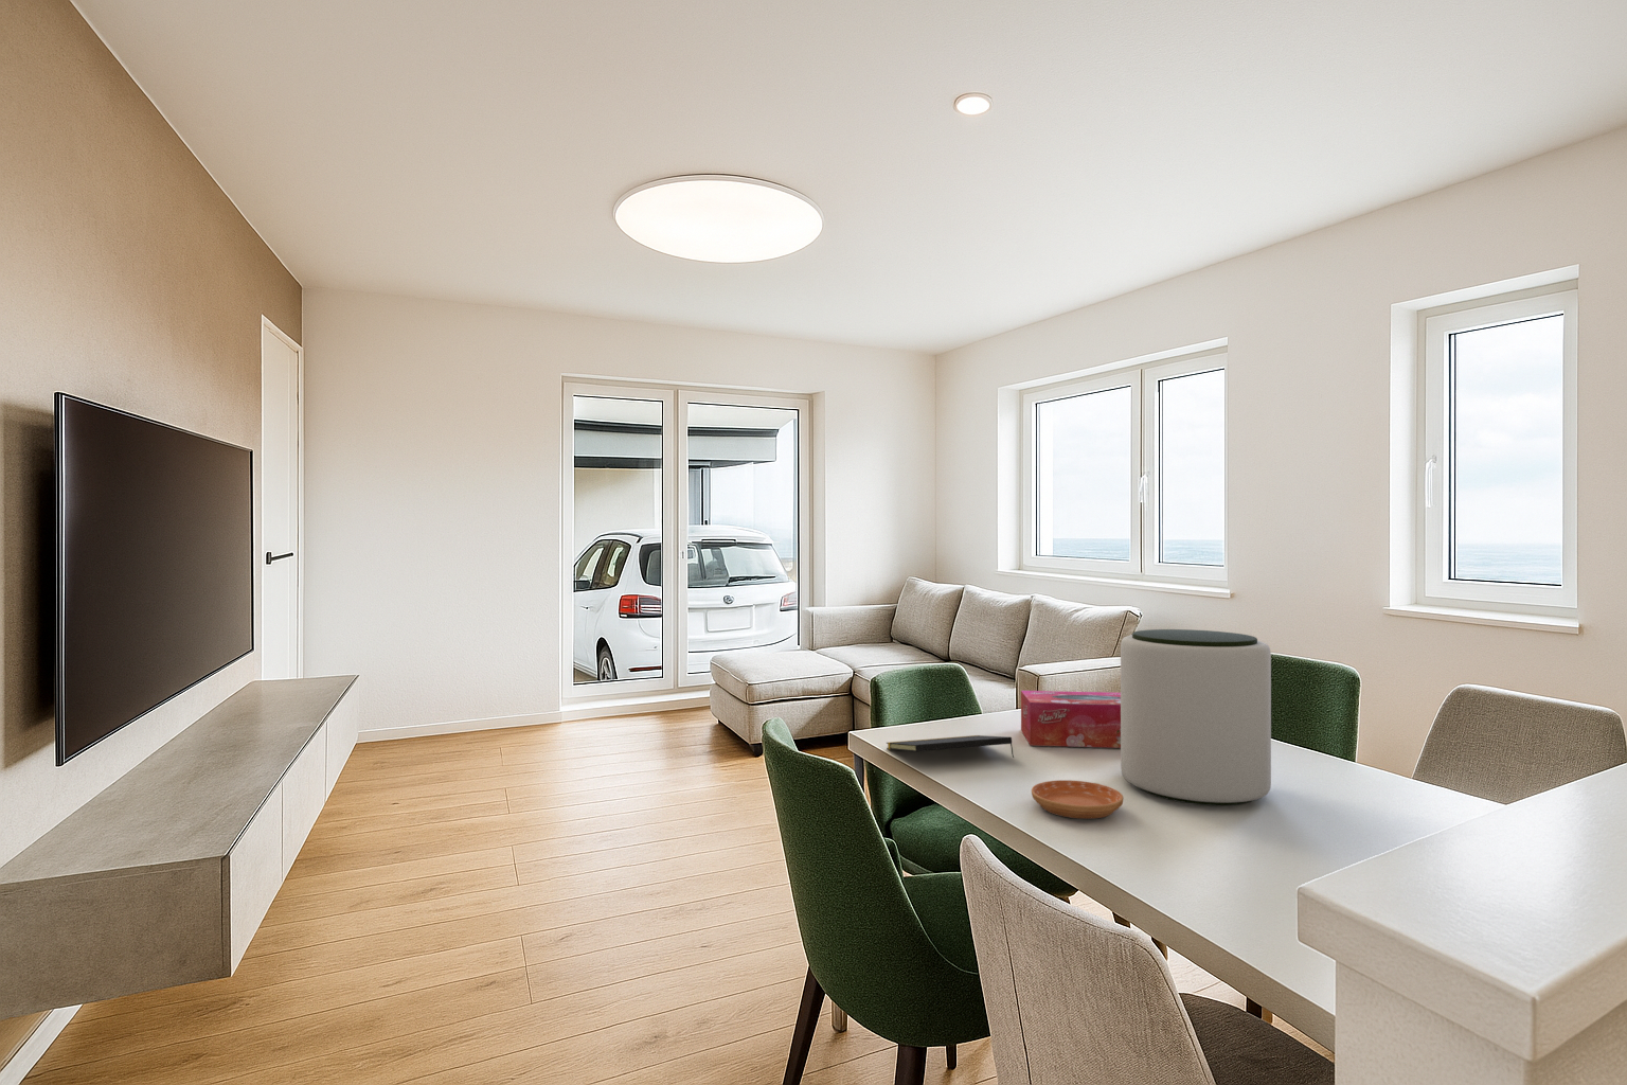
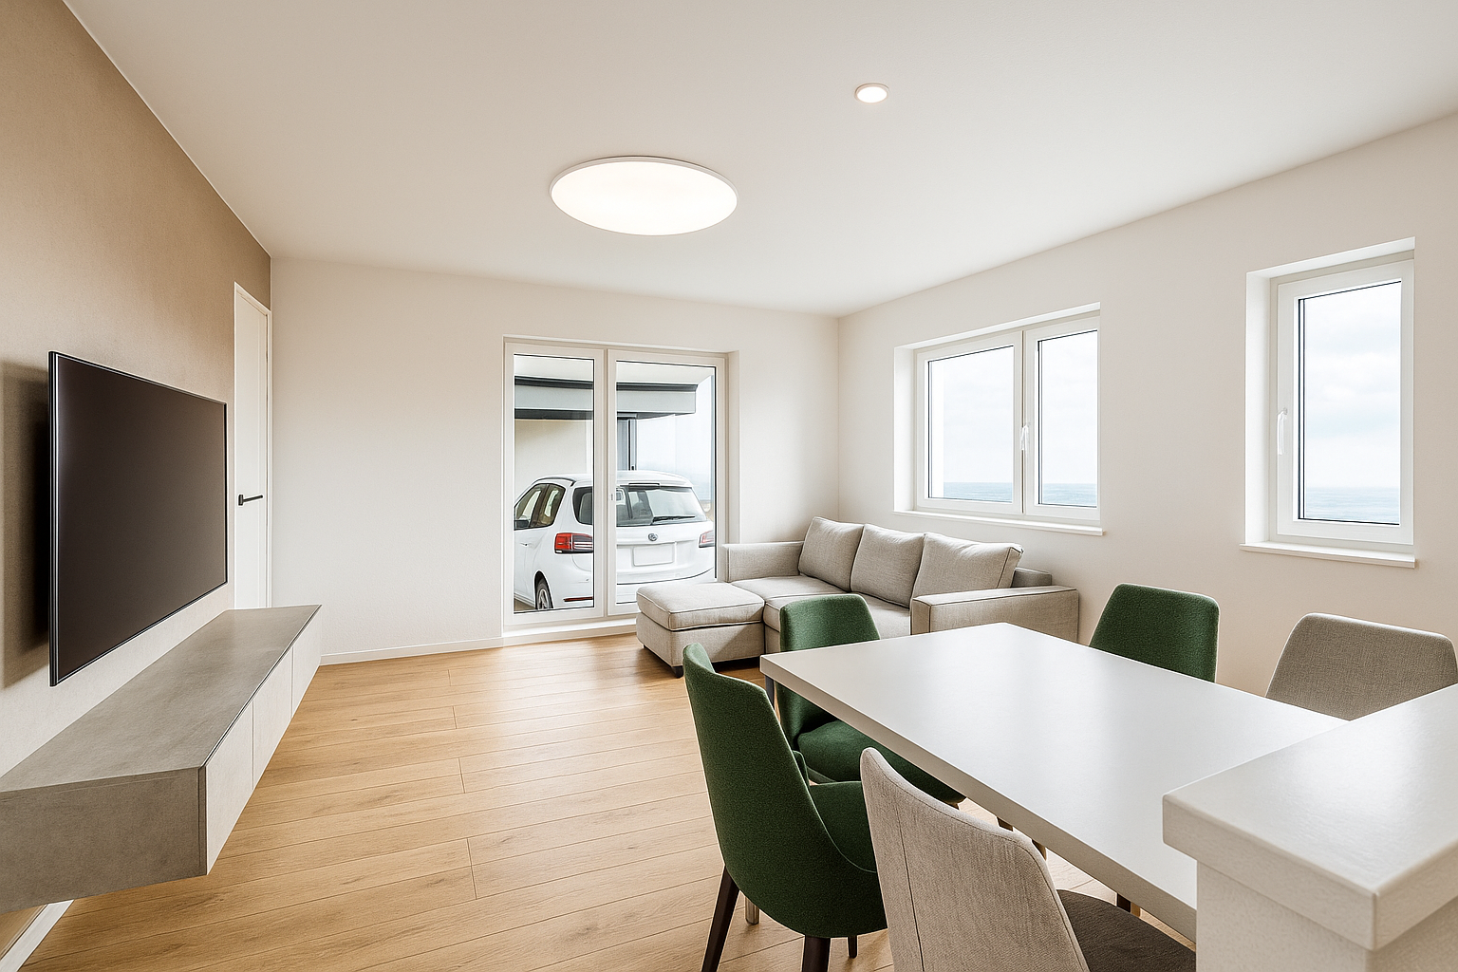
- tissue box (1087, 717)
- plant pot (1192, 711)
- notepad (947, 742)
- saucer (1076, 800)
